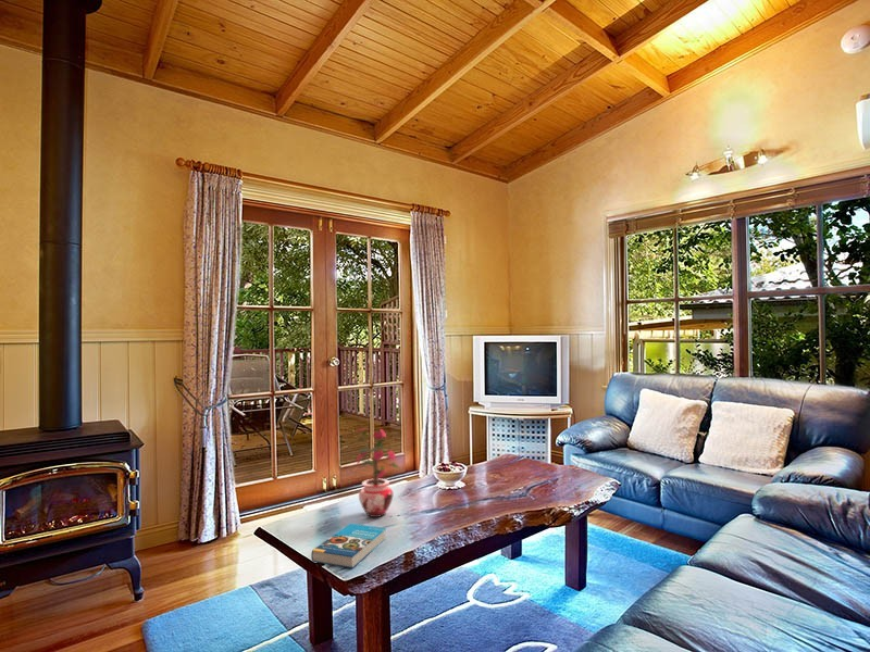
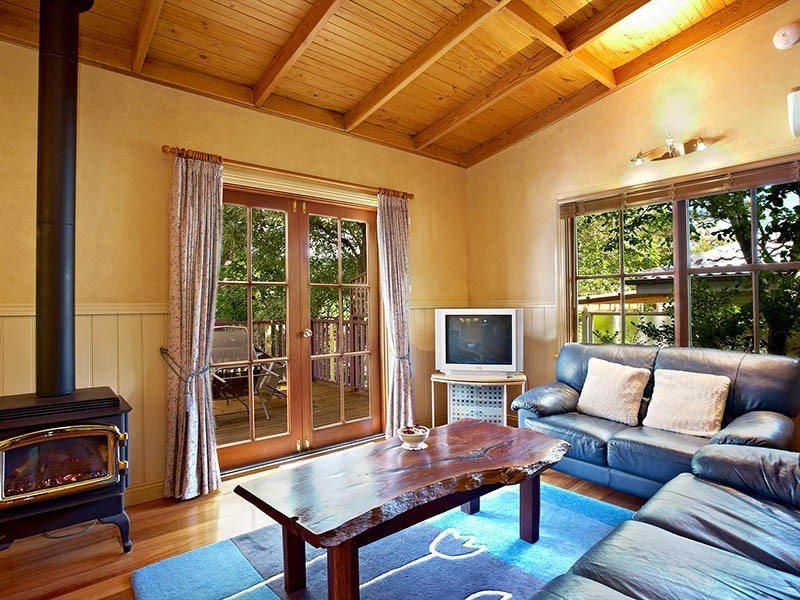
- potted plant (377, 469)
- book (350, 543)
